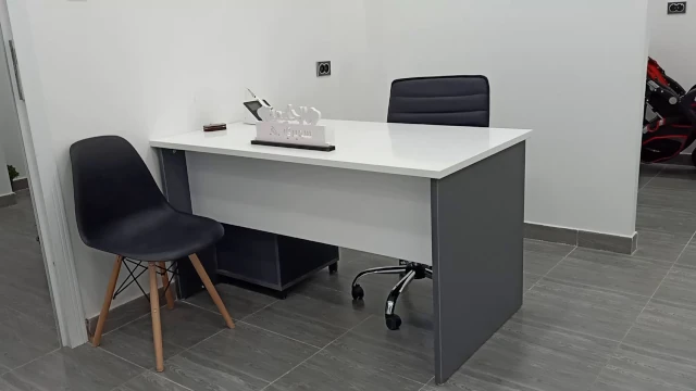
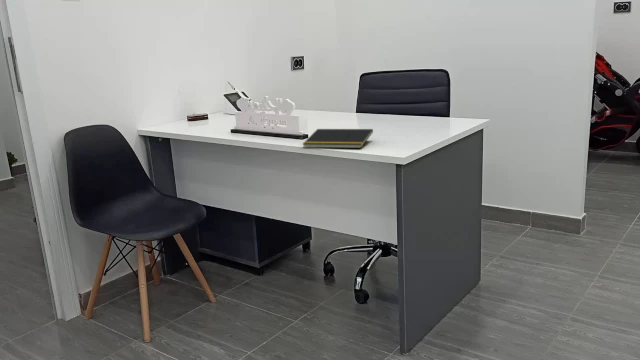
+ notepad (338, 138)
